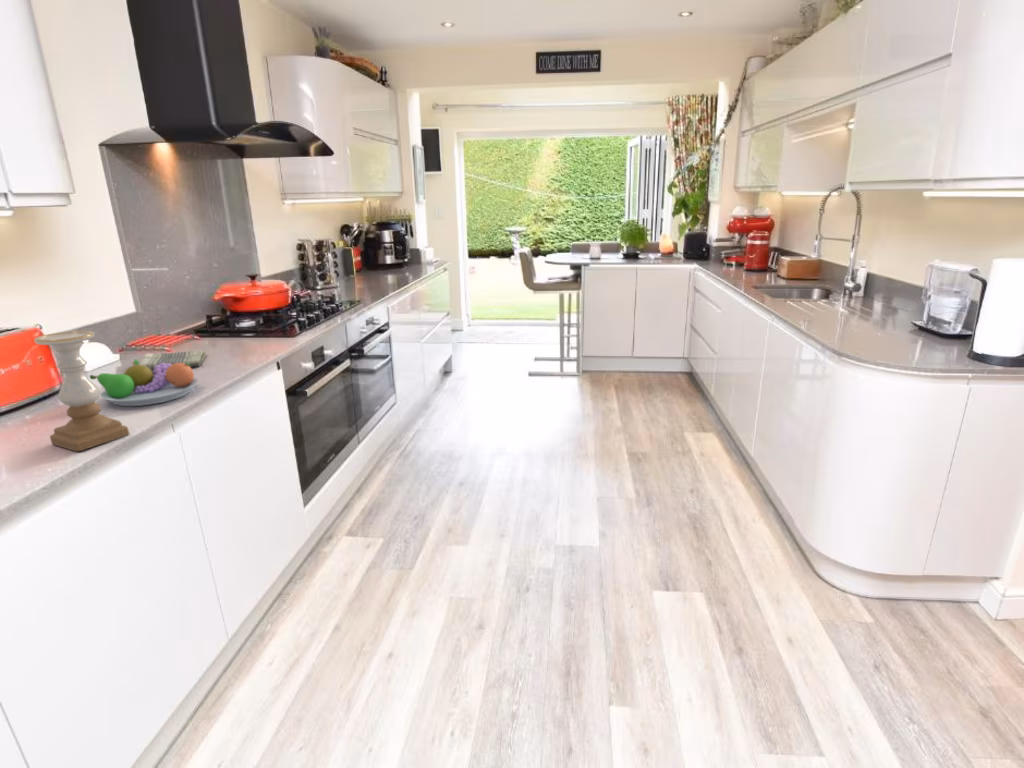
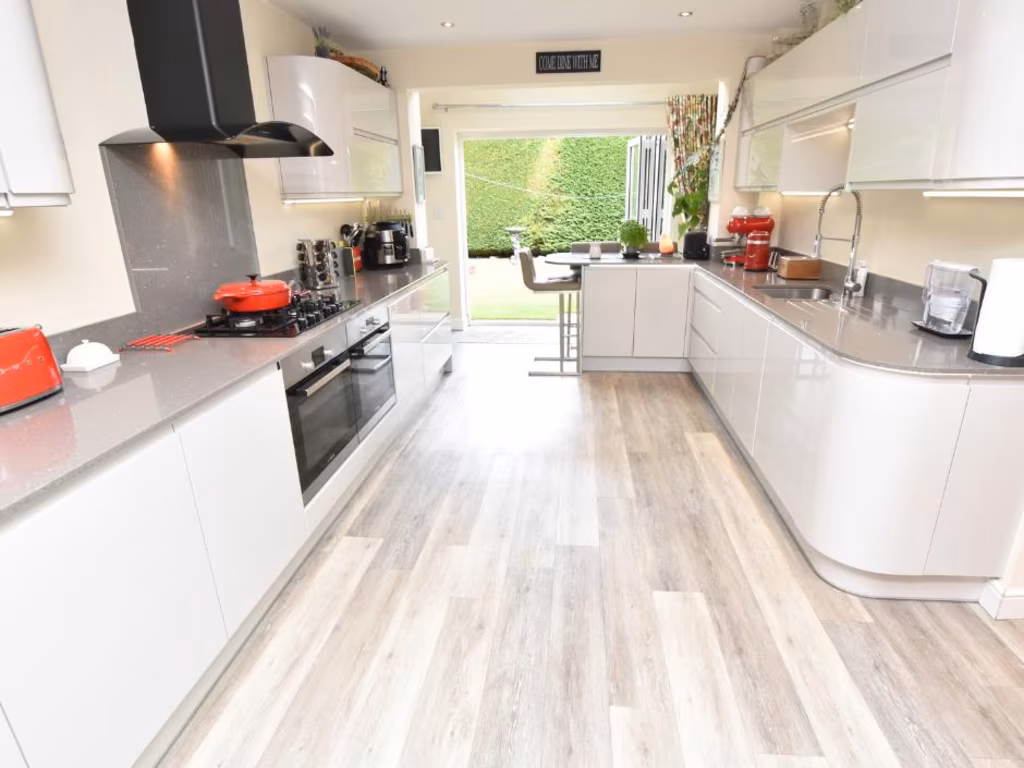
- dish towel (173, 359)
- candle holder (78, 388)
- fruit bowl (146, 379)
